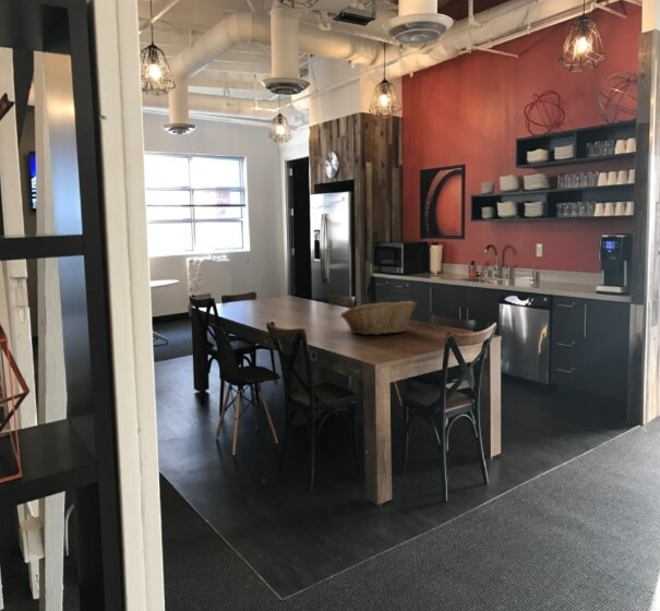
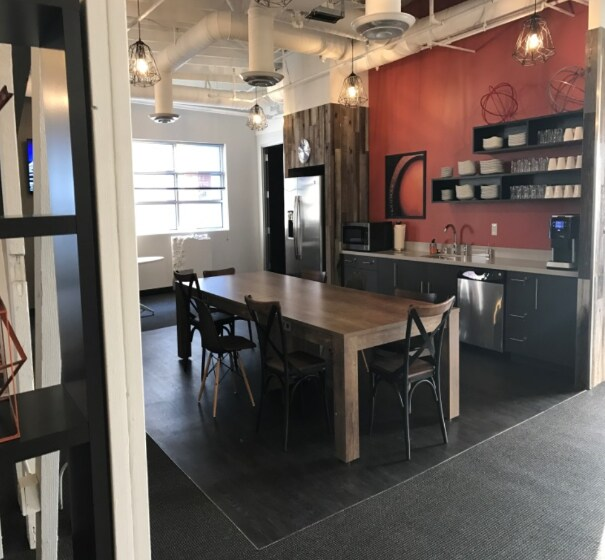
- fruit basket (379, 315)
